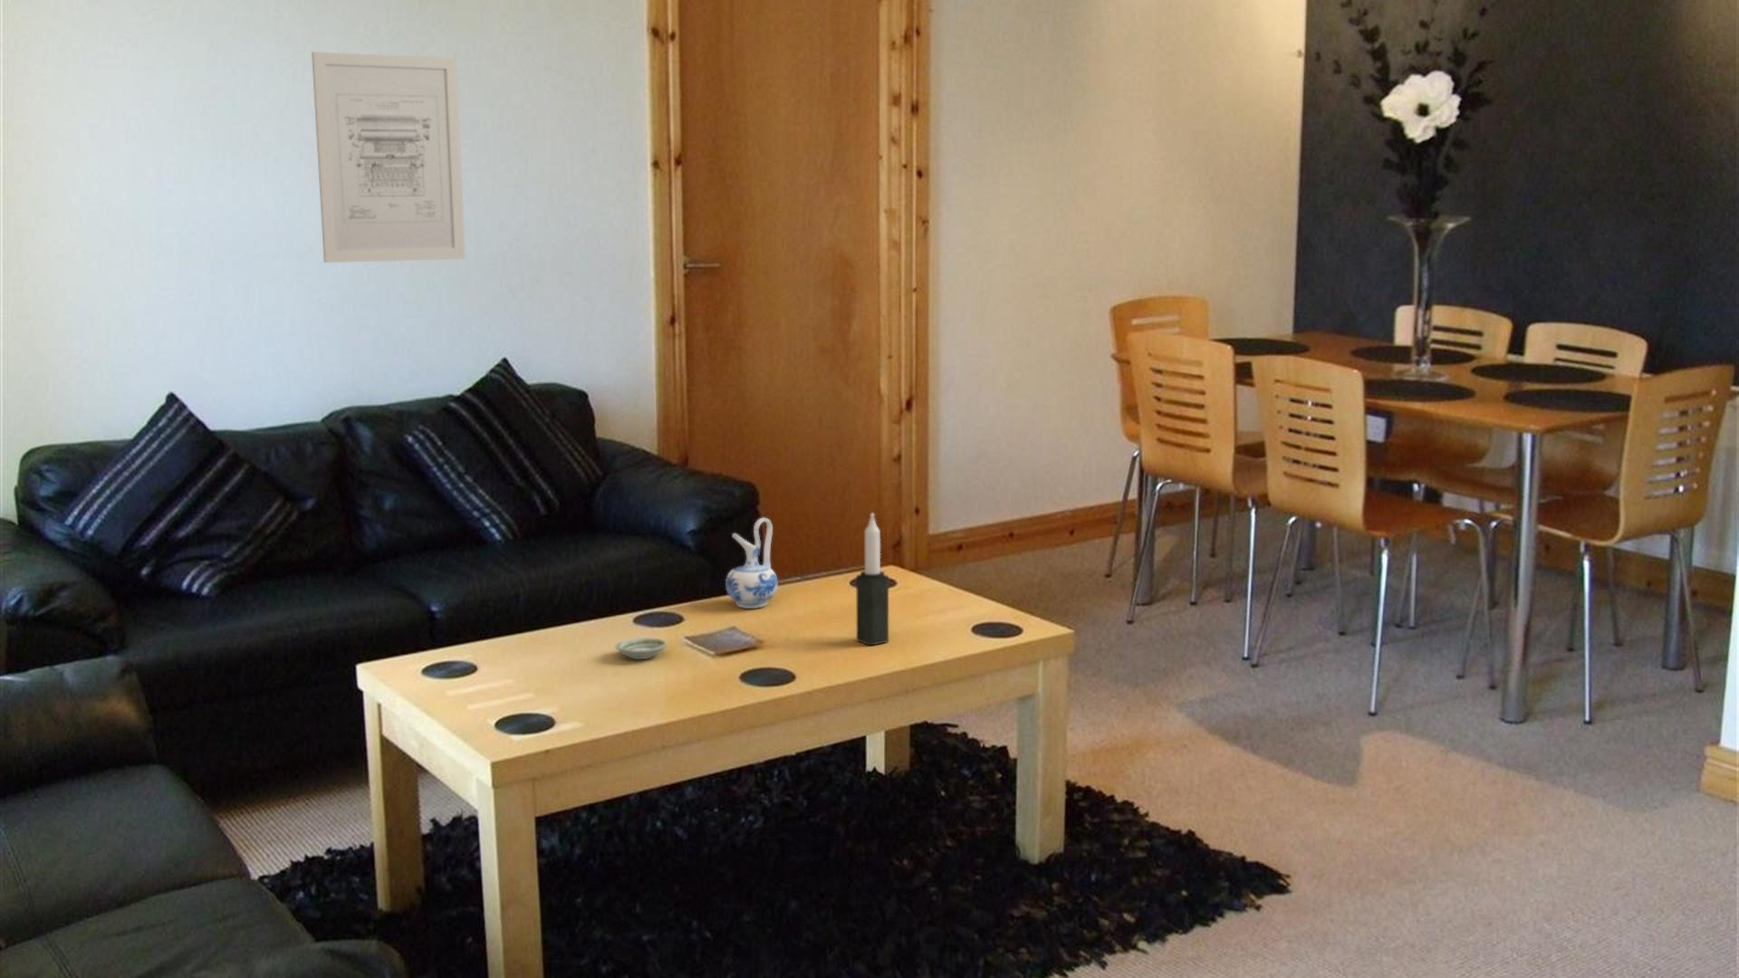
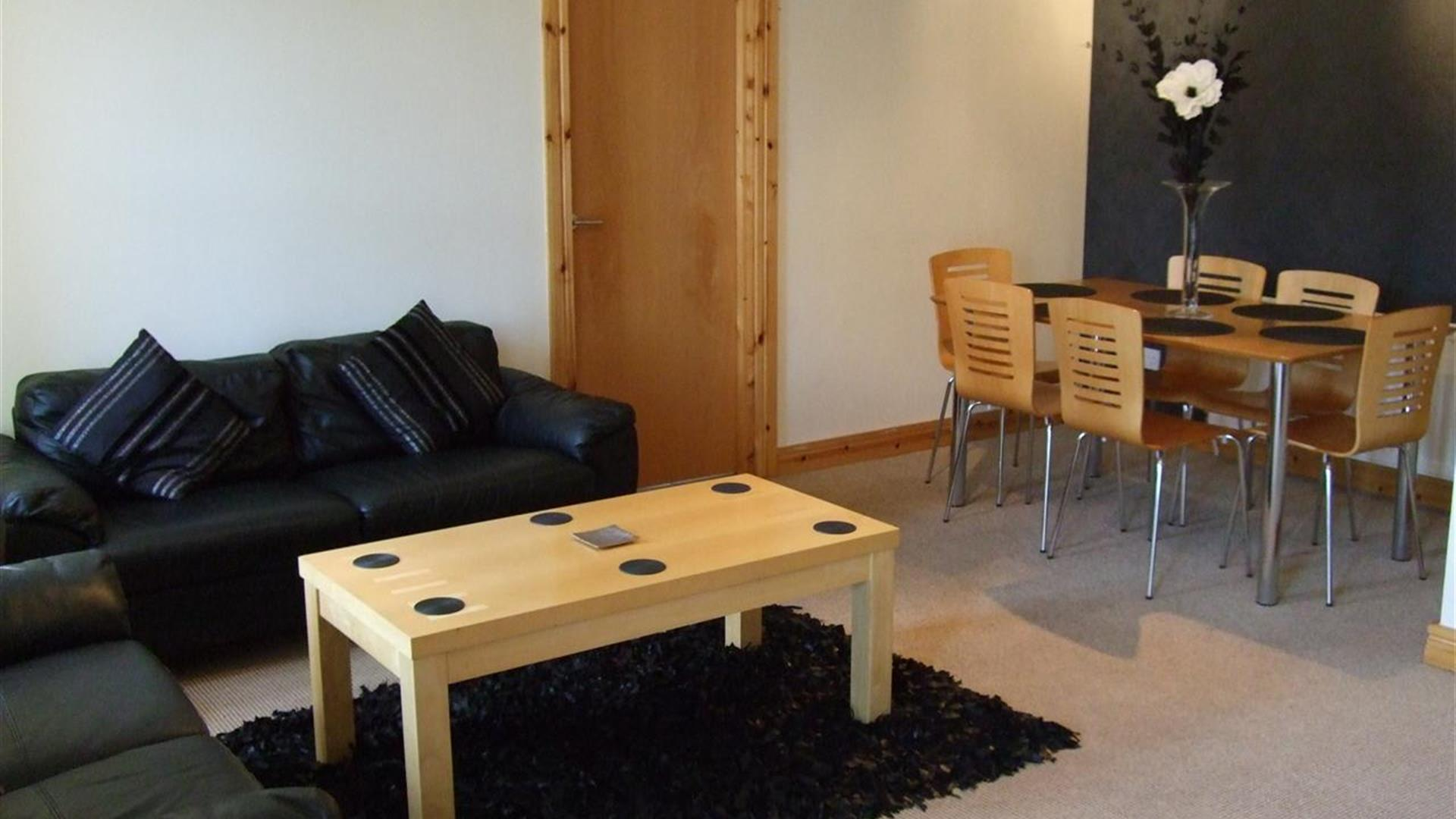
- candle (872, 577)
- wall art (391, 159)
- saucer (641, 650)
- ceramic pitcher (751, 562)
